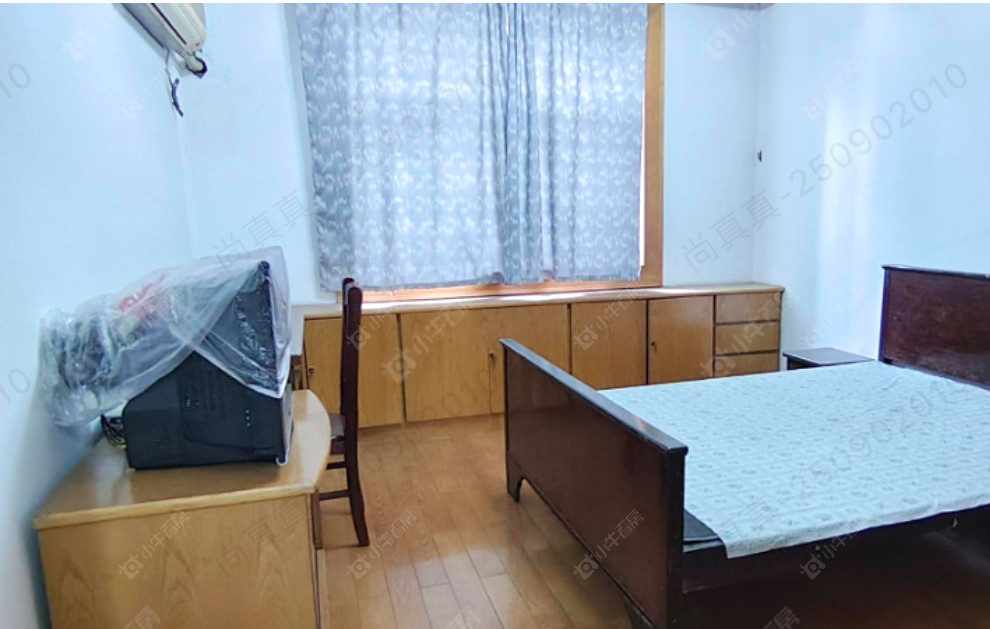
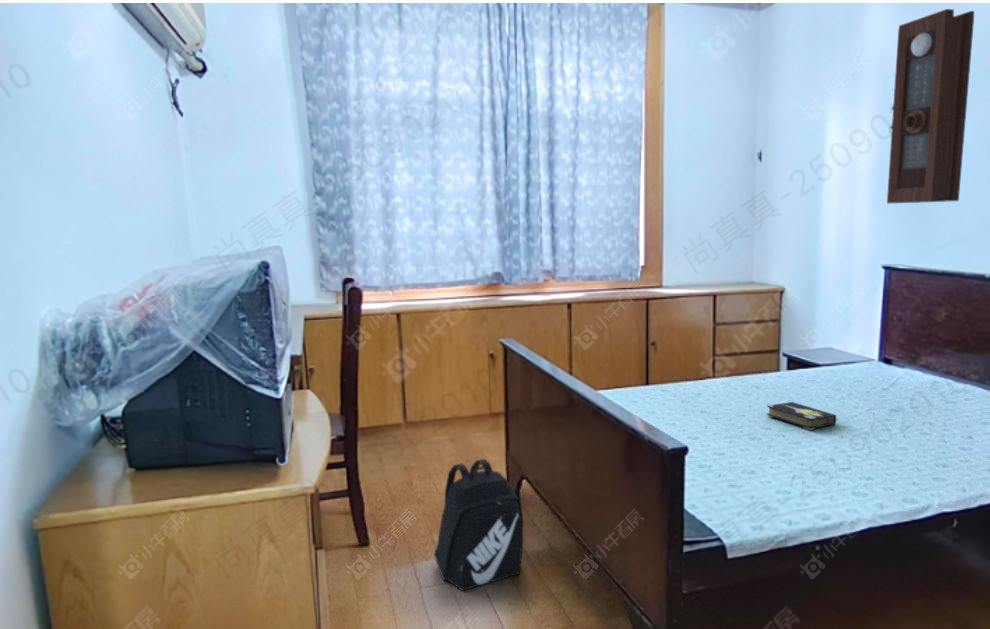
+ backpack (475, 514)
+ hardback book (800, 414)
+ pendulum clock (919, 113)
